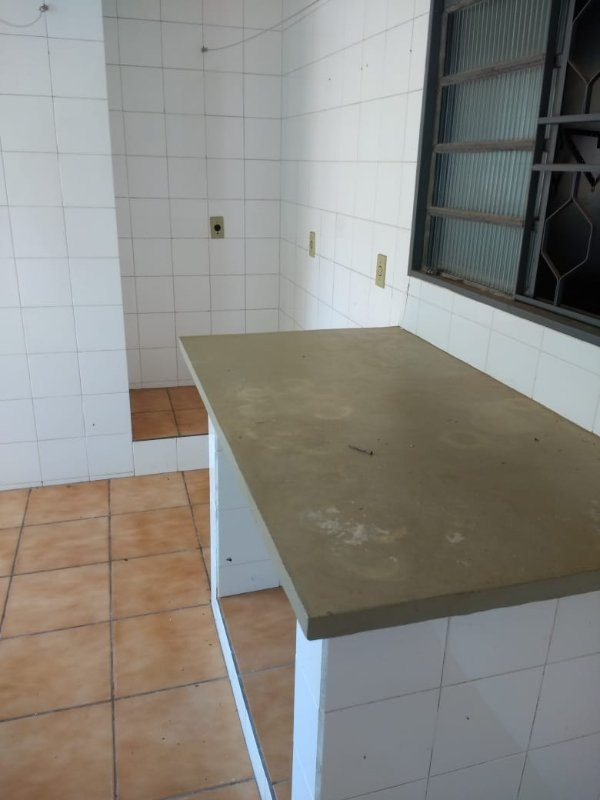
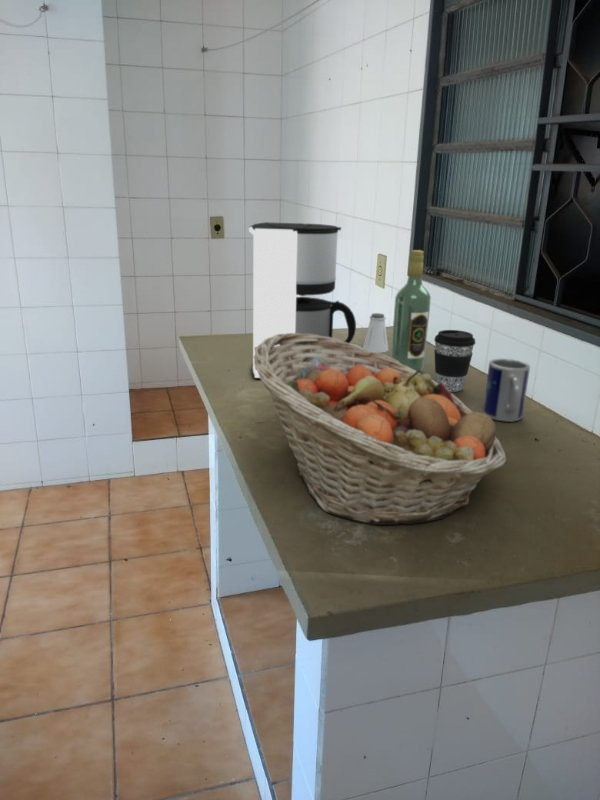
+ fruit basket (374, 415)
+ wine bottle (411, 312)
+ saltshaker (376, 332)
+ mug (508, 392)
+ coffee maker (304, 300)
+ coffee cup (452, 361)
